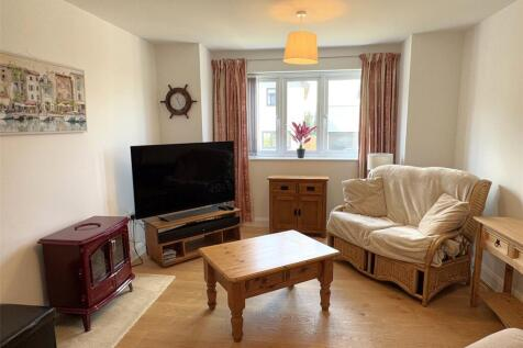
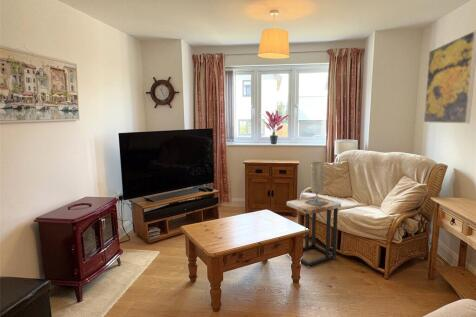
+ table lamp (317, 182)
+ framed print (447, 83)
+ side table (312, 229)
